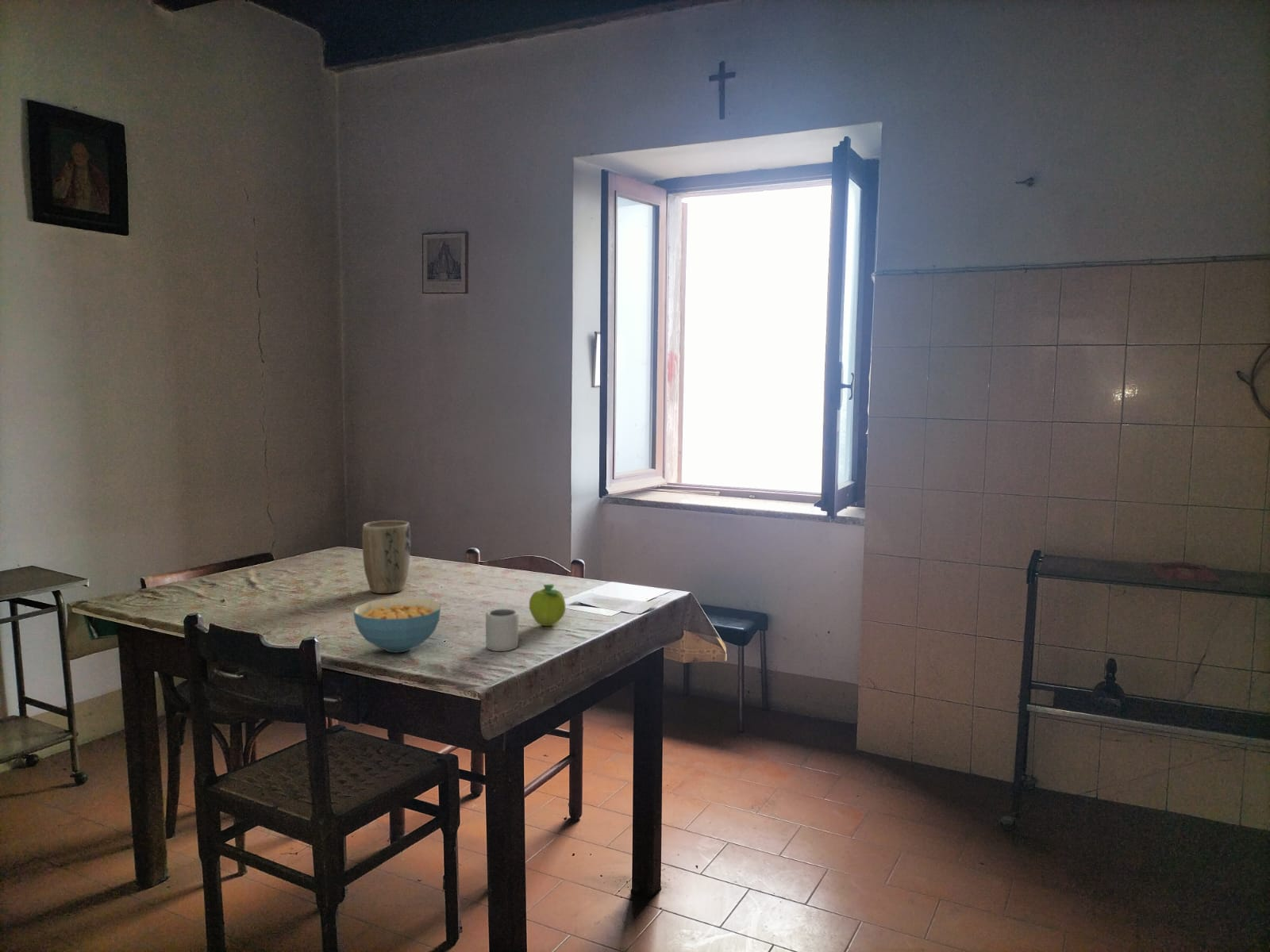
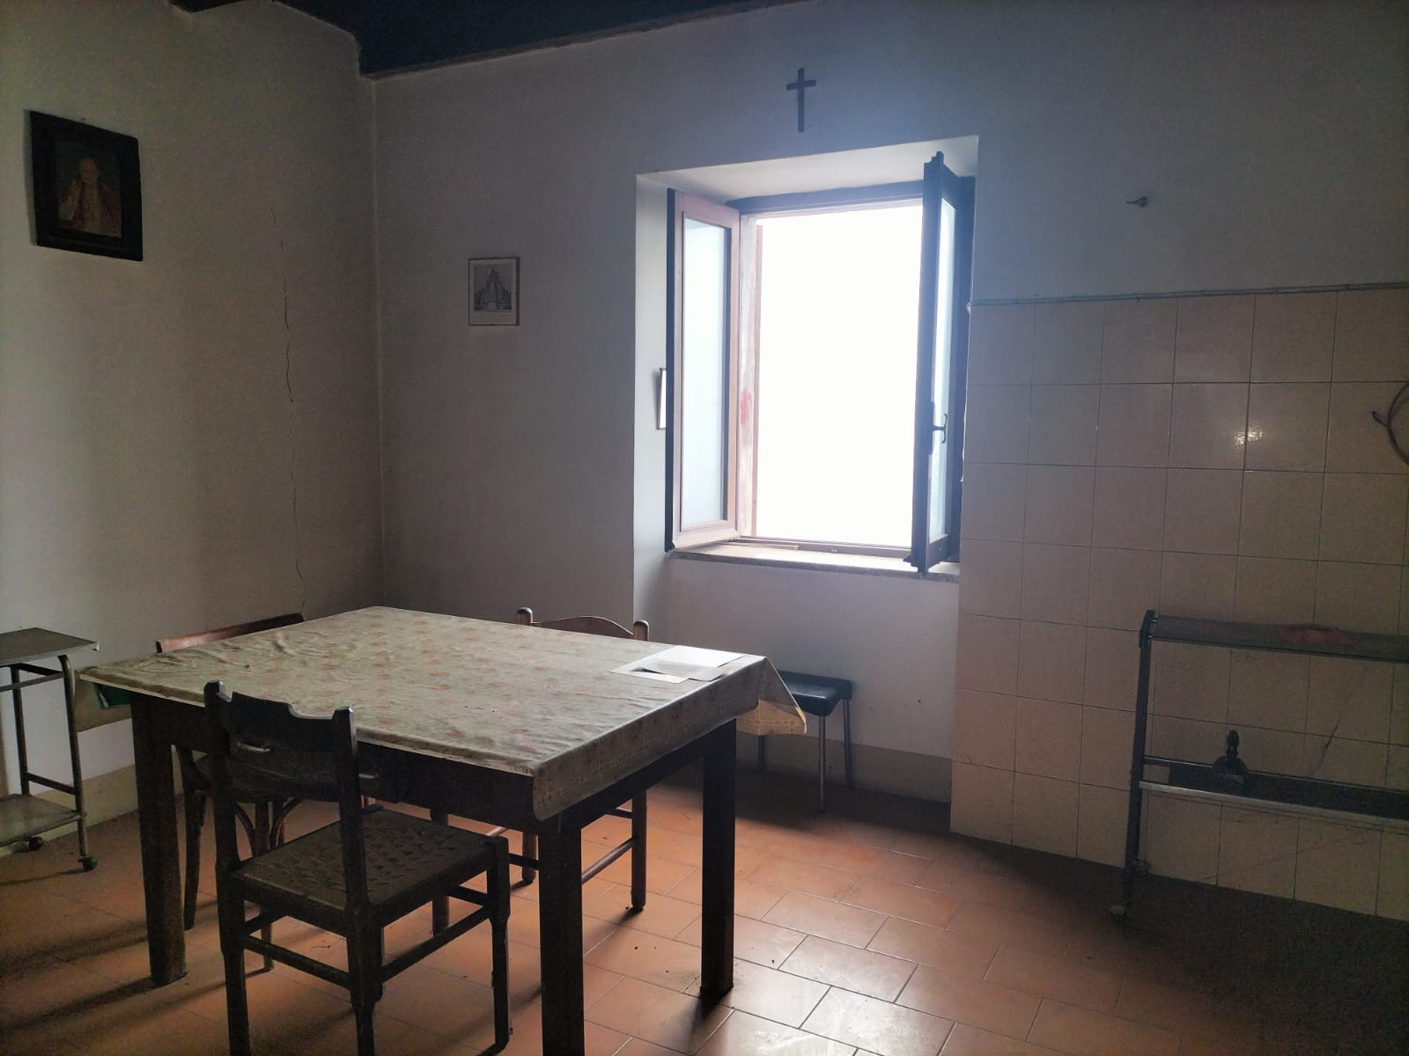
- cereal bowl (398, 628)
- cup (505, 628)
- plant pot (387, 557)
- fruit (547, 605)
